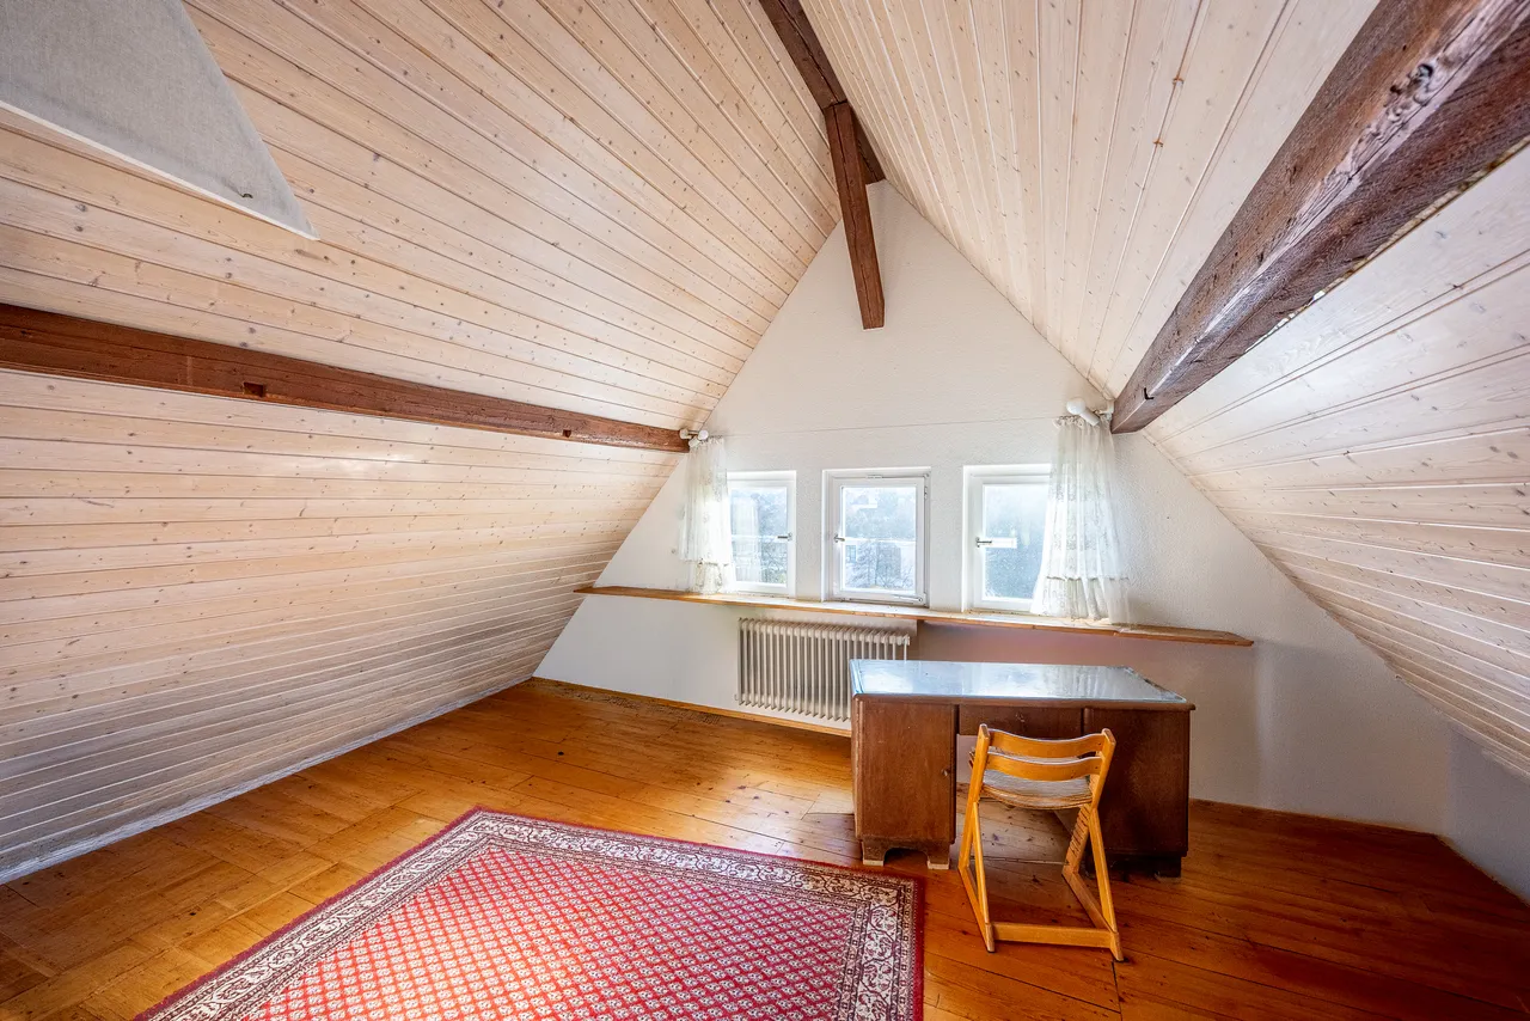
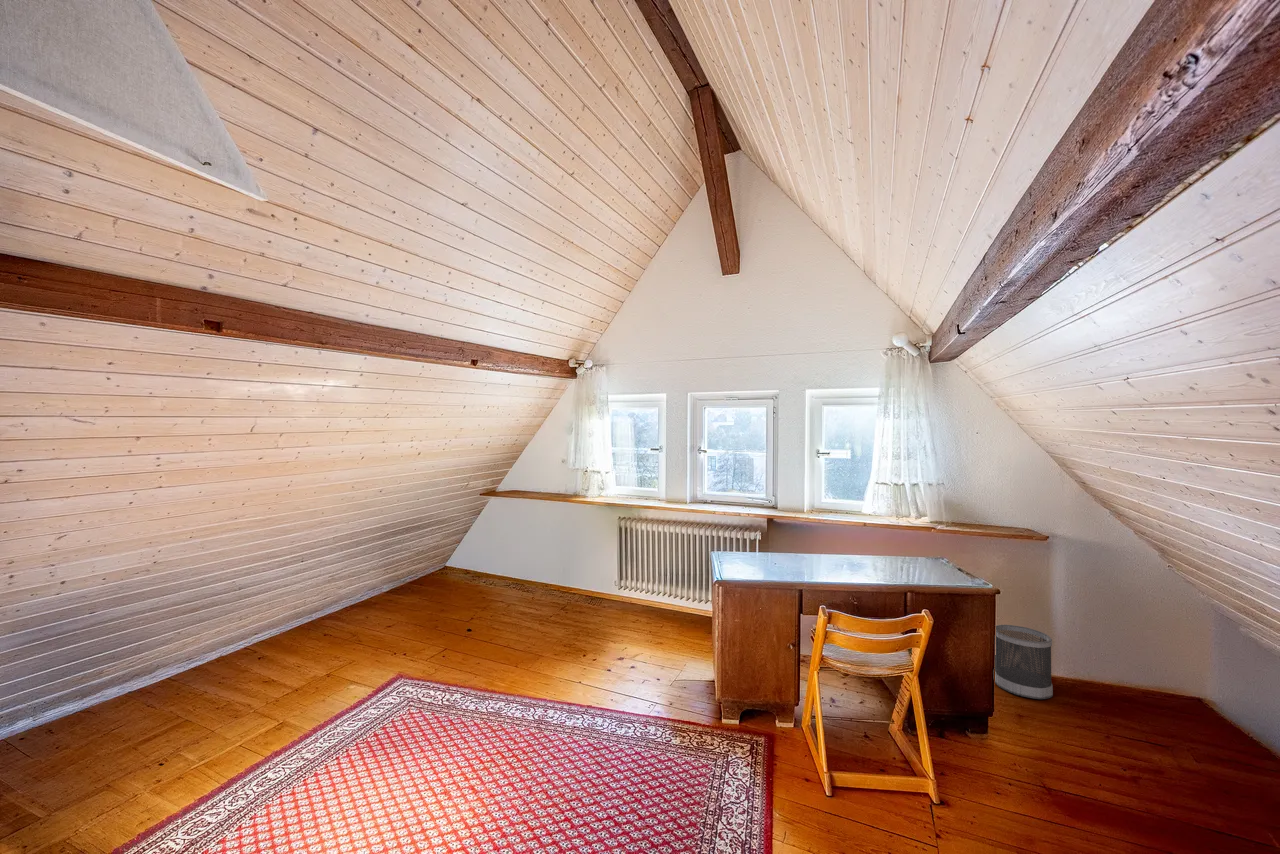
+ wastebasket (1022, 660)
